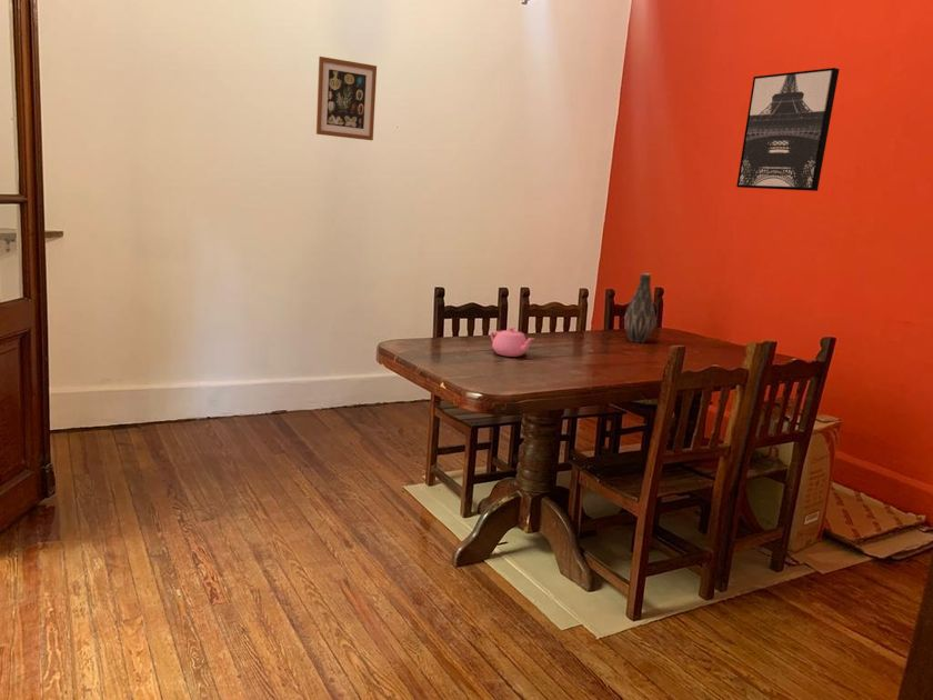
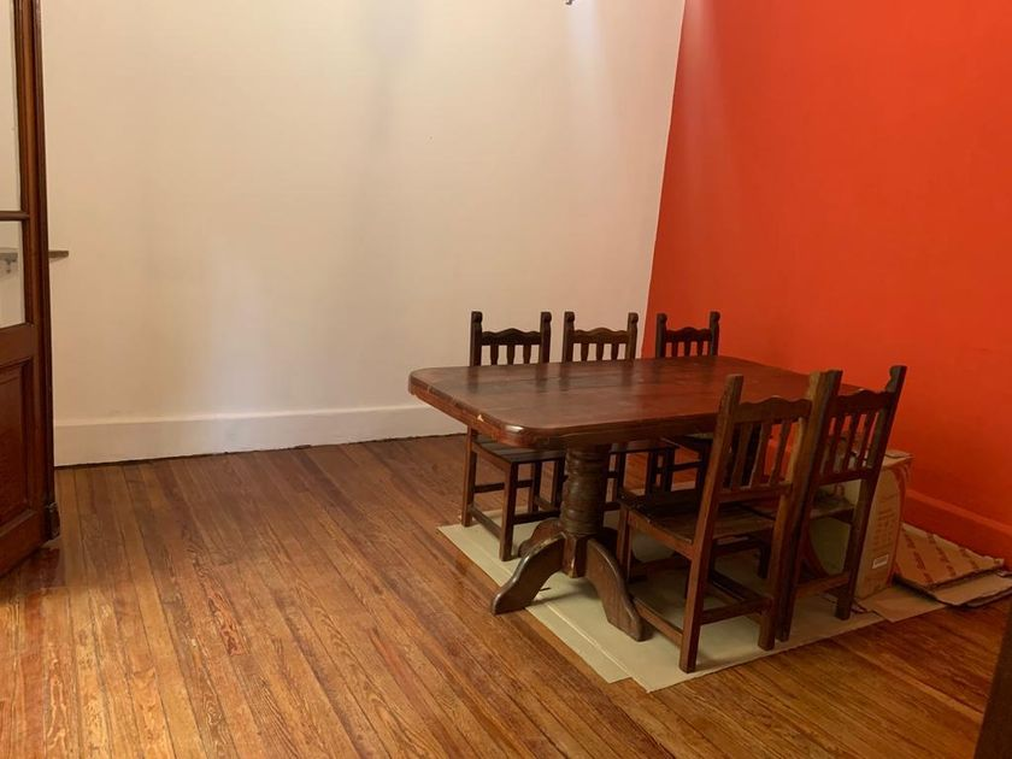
- wall art (347, 99)
- wall art (784, 131)
- teapot (511, 341)
- vase (641, 307)
